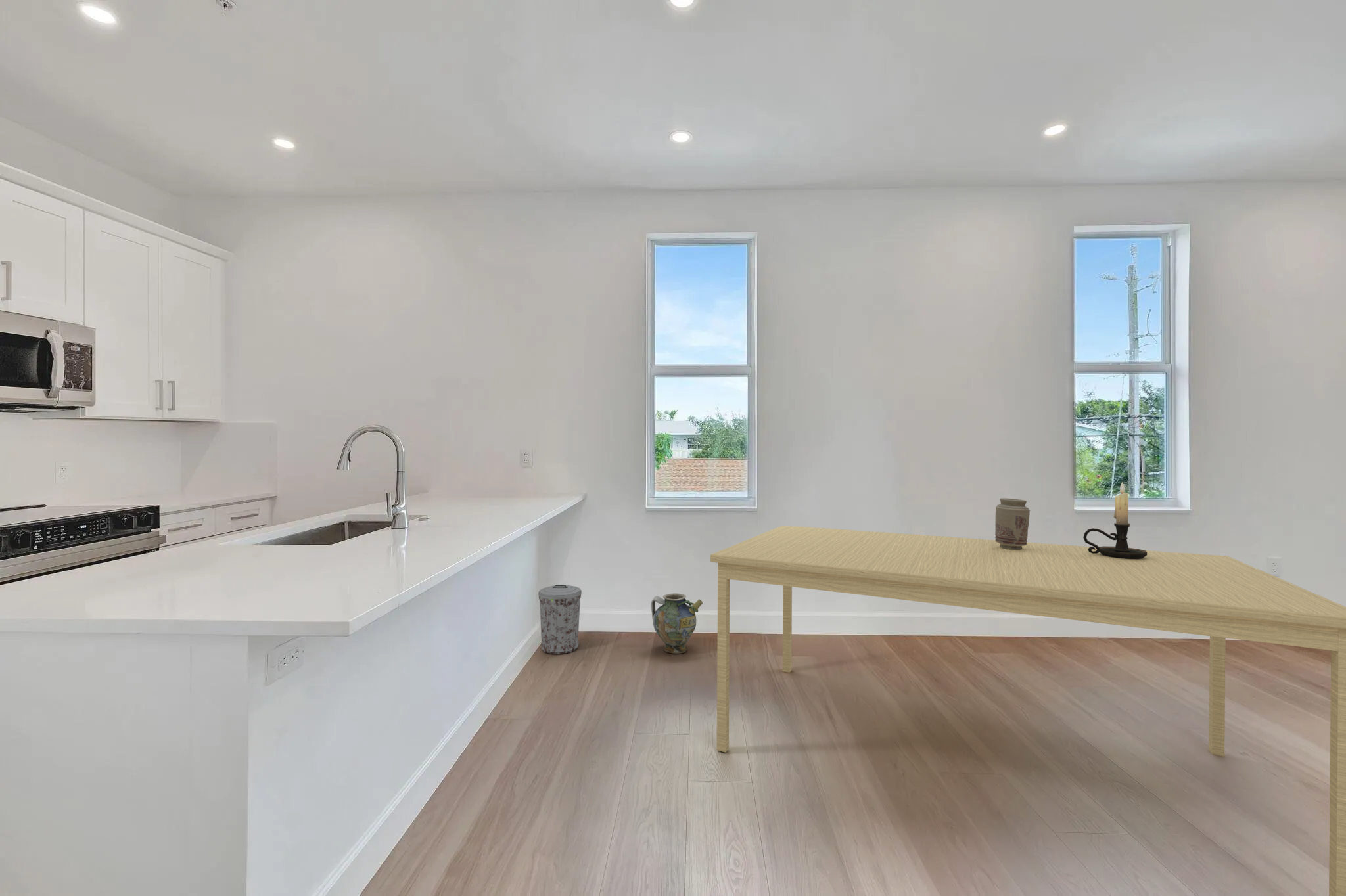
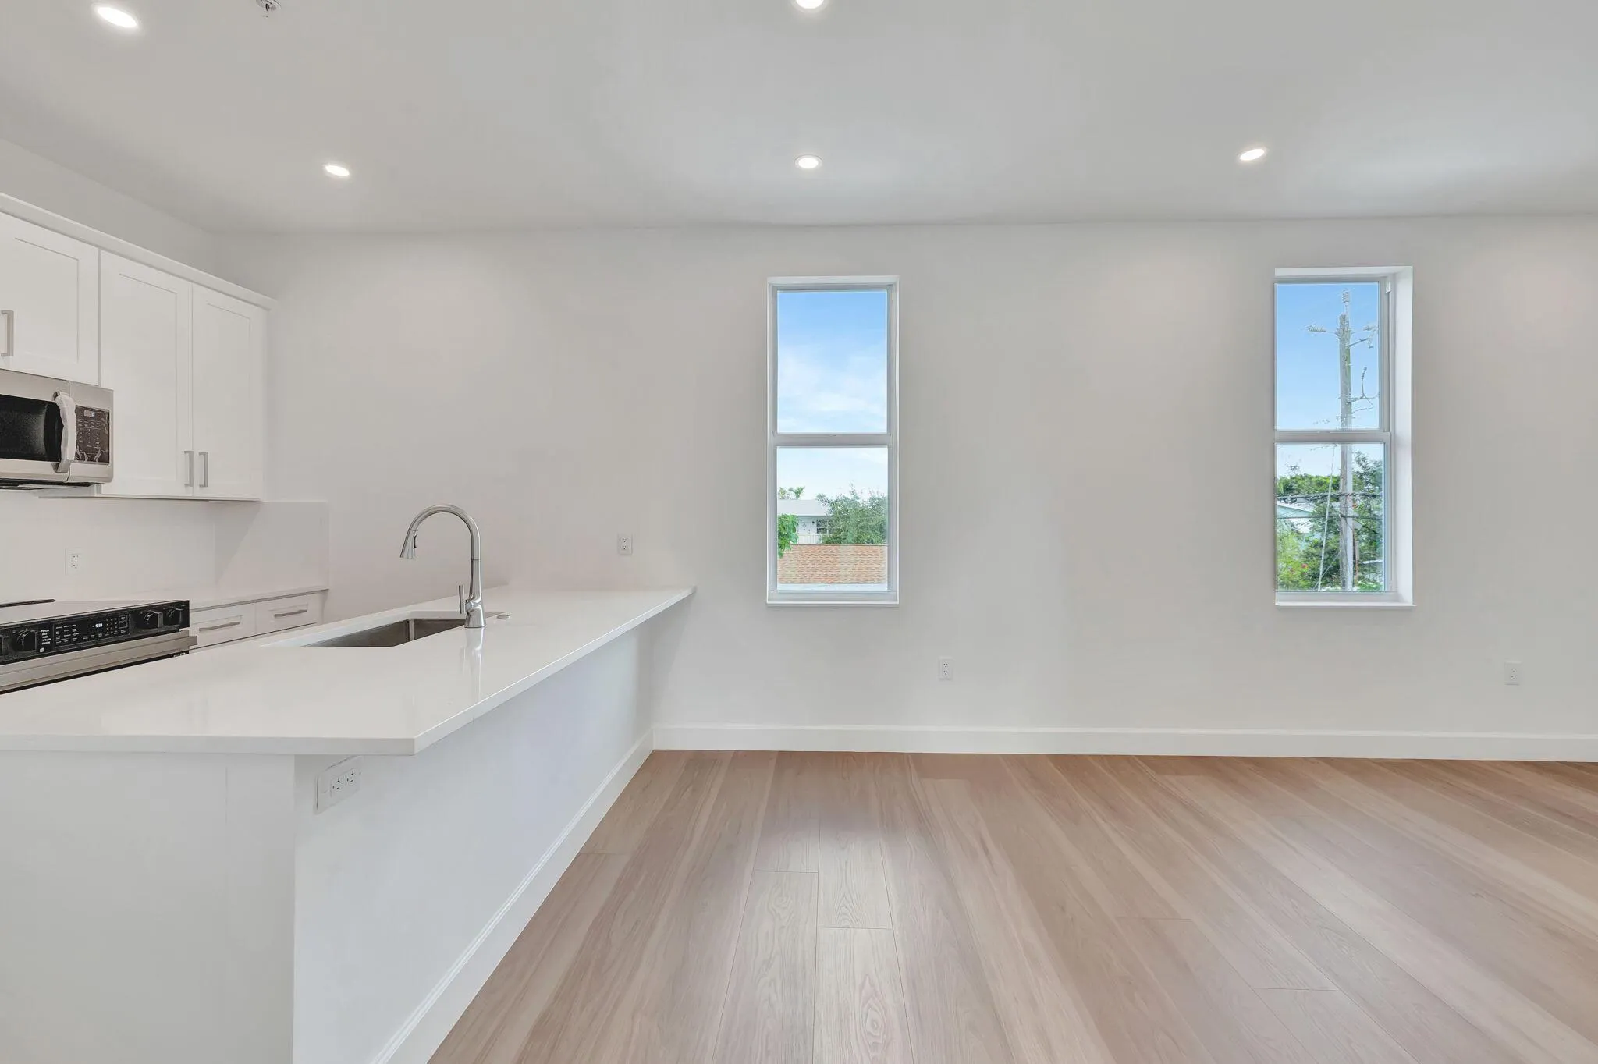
- vase (1012, 523)
- ceramic jug (676, 623)
- dining table (977, 608)
- candle holder (1115, 518)
- trash can (560, 616)
